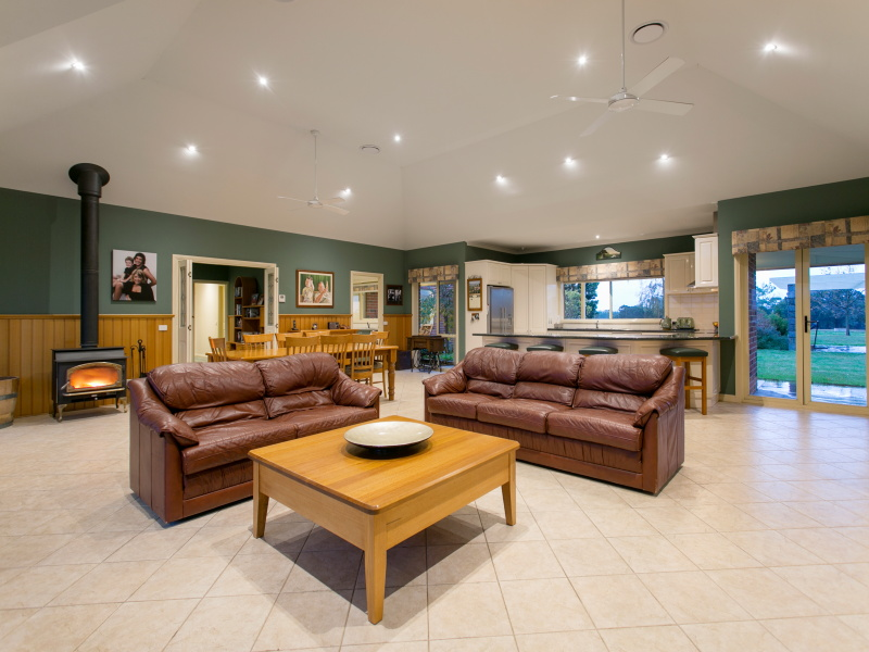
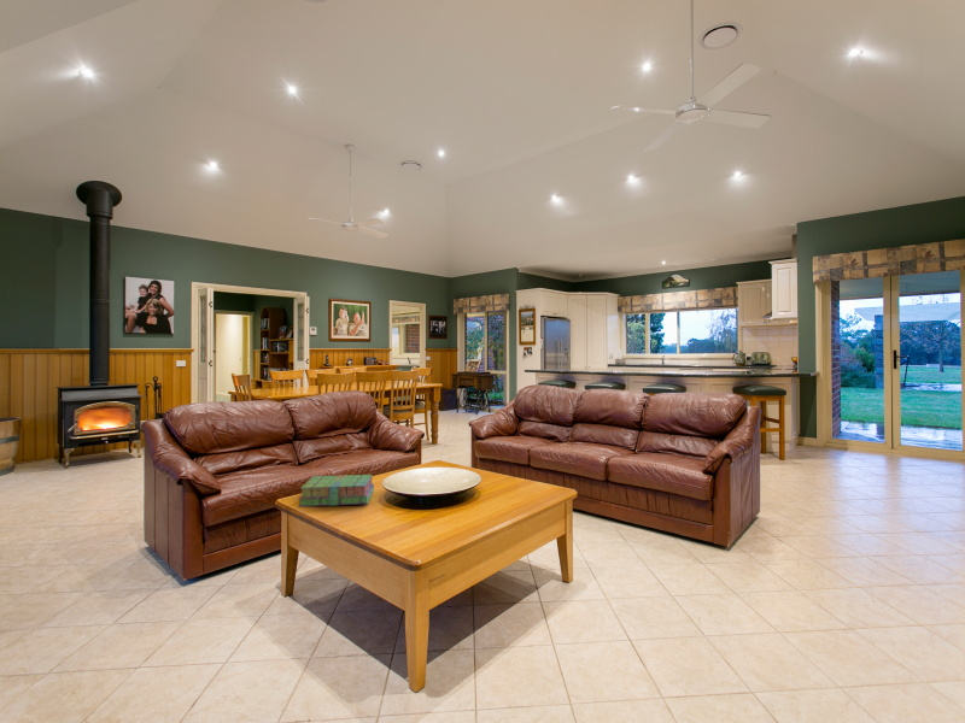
+ stack of books (338, 488)
